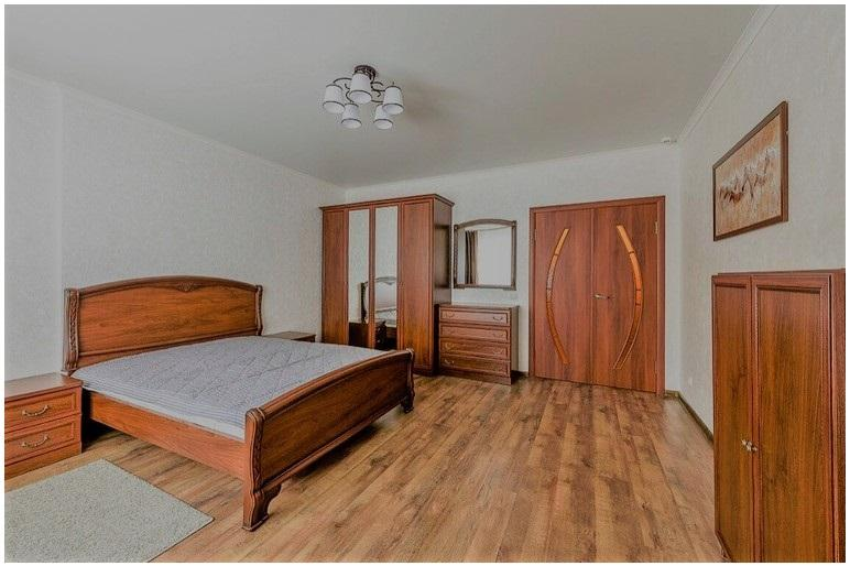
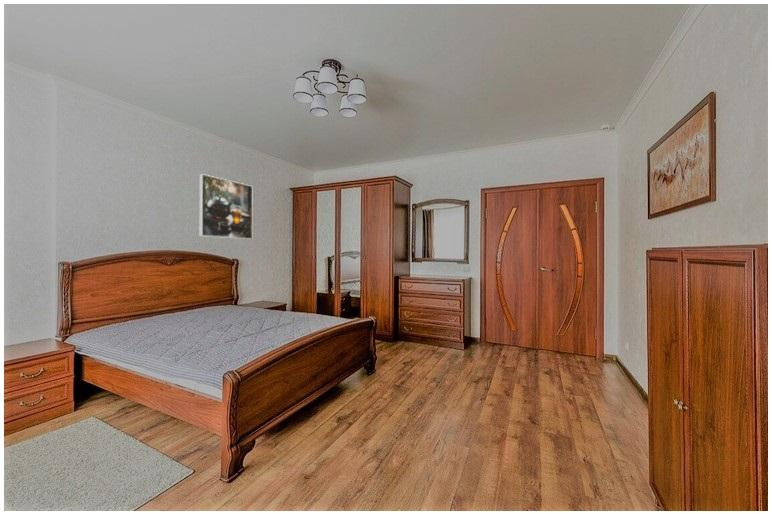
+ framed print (228, 209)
